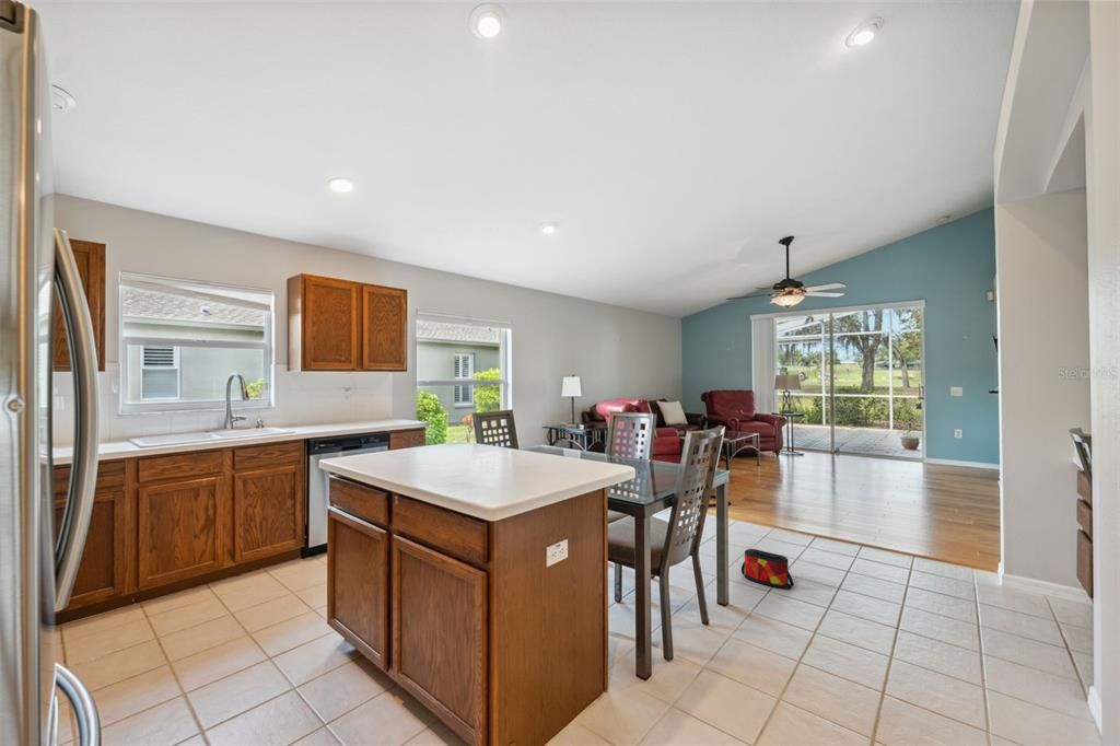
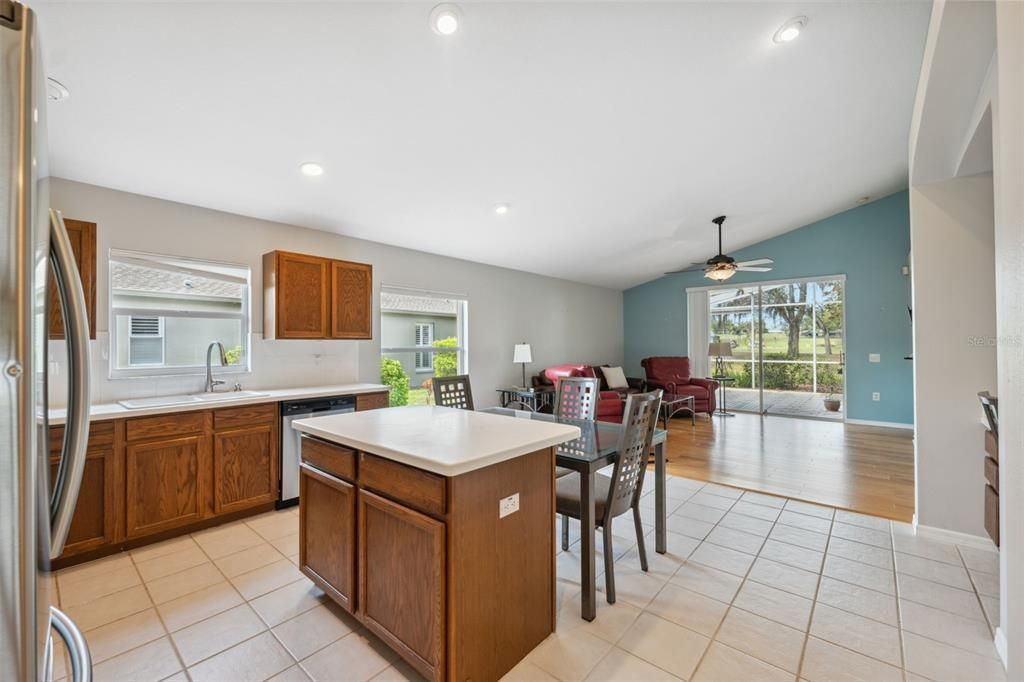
- bag (767, 567)
